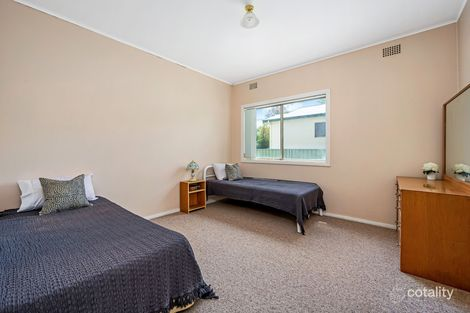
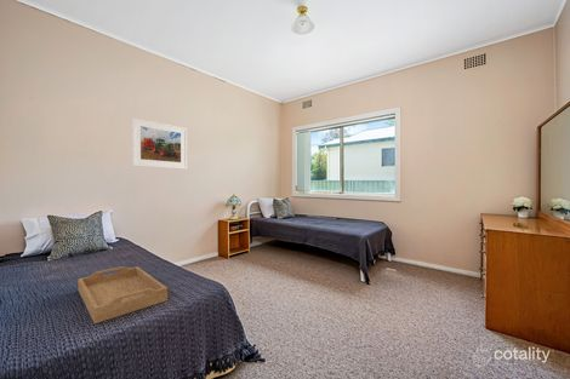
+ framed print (161, 145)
+ serving tray (120, 287)
